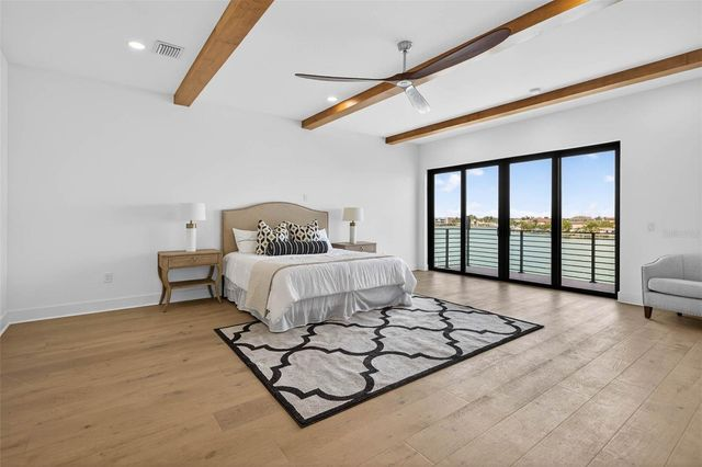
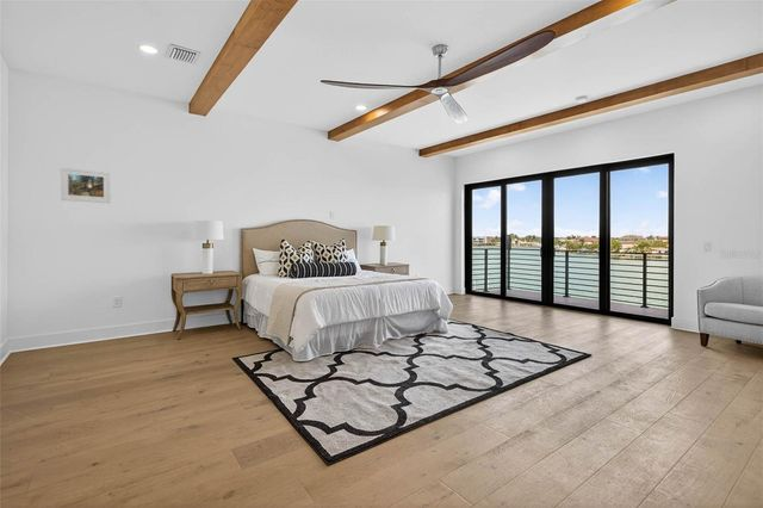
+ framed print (86, 185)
